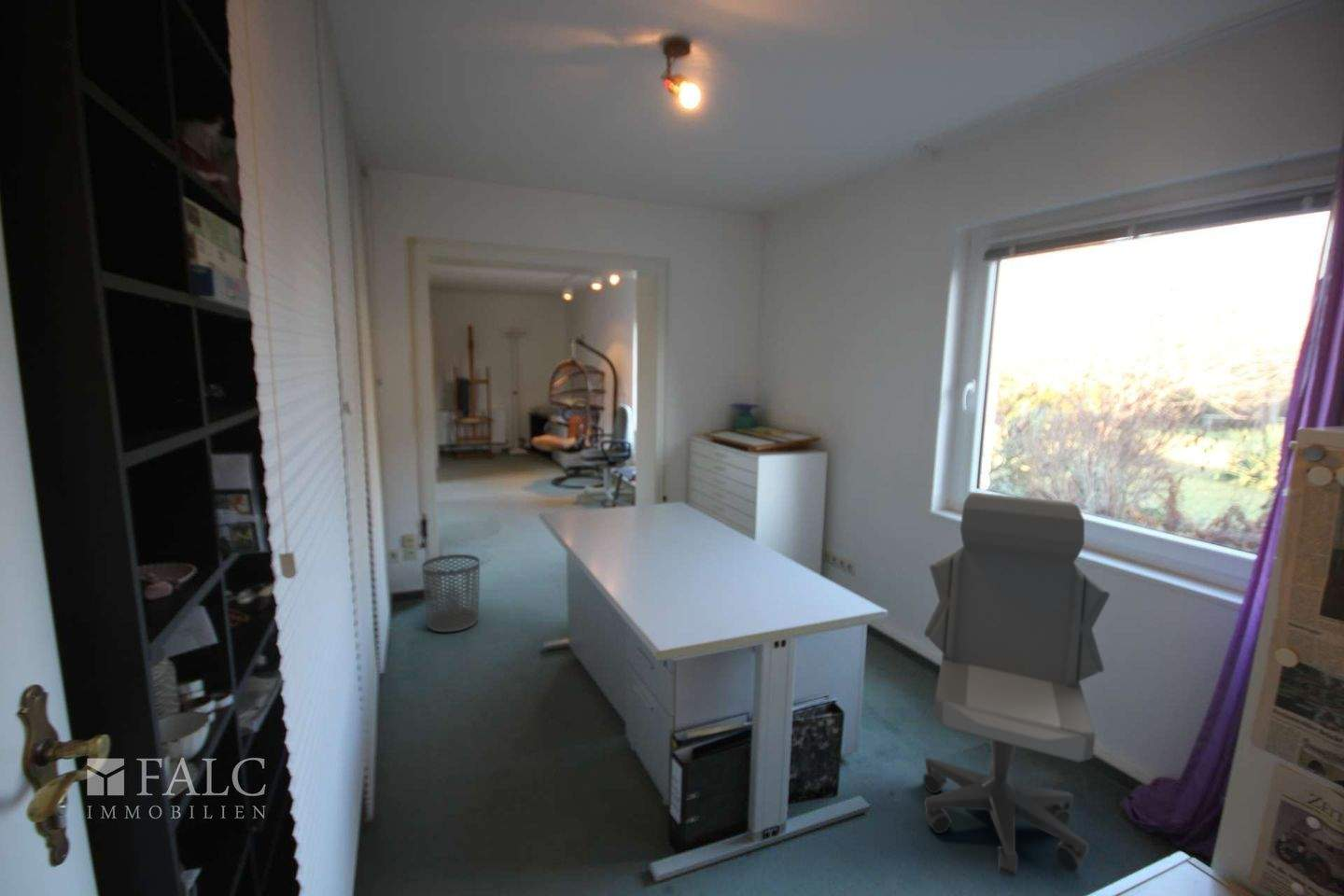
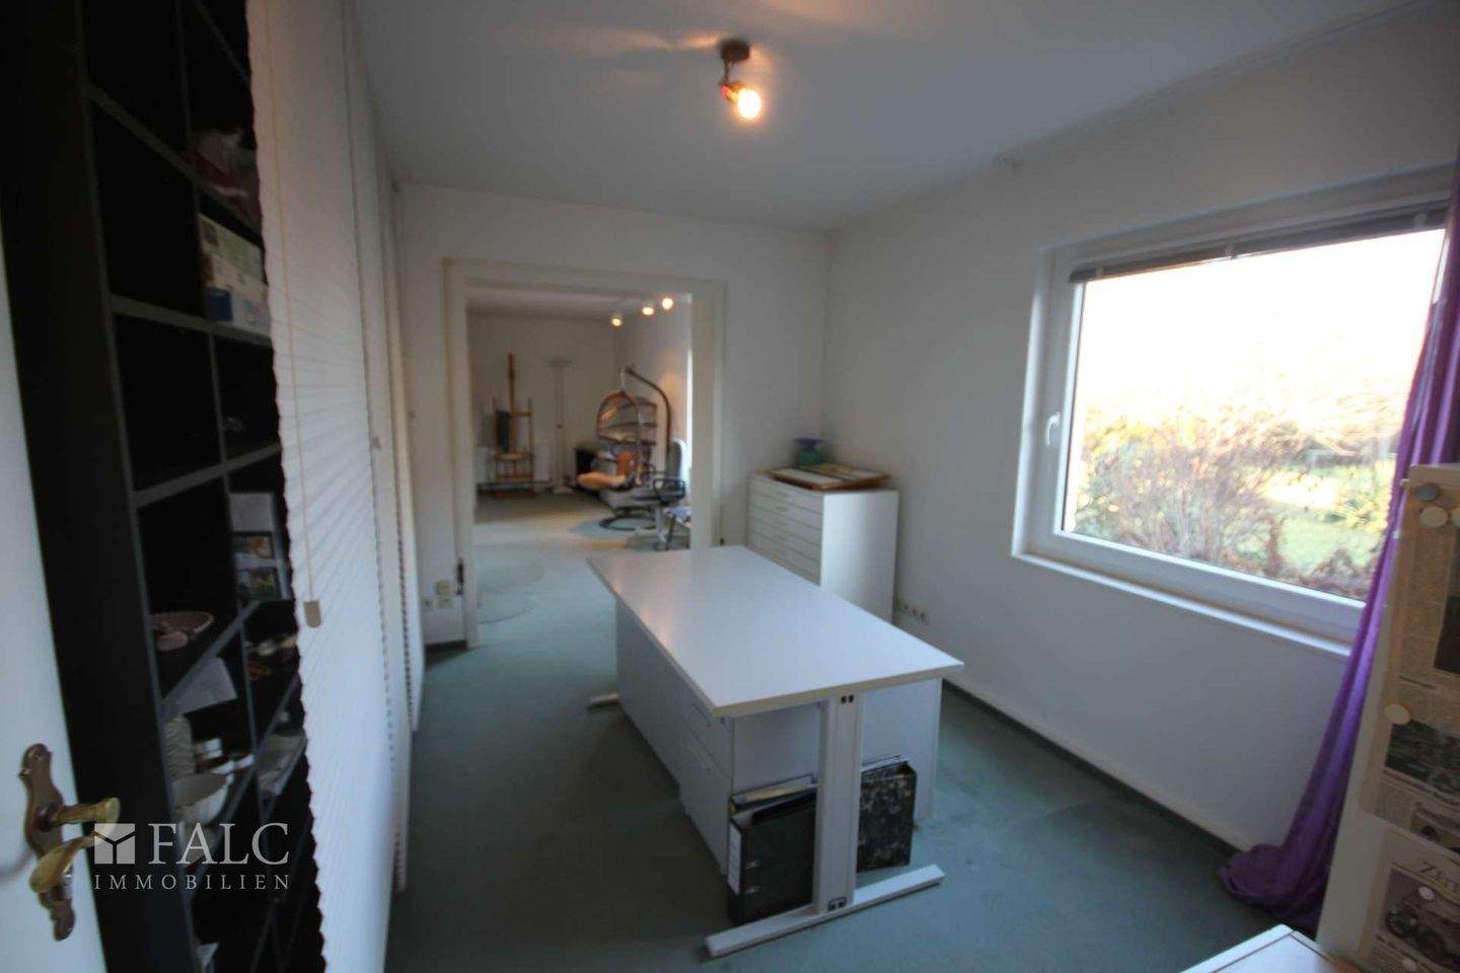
- waste bin (452, 592)
- office chair (1009, 671)
